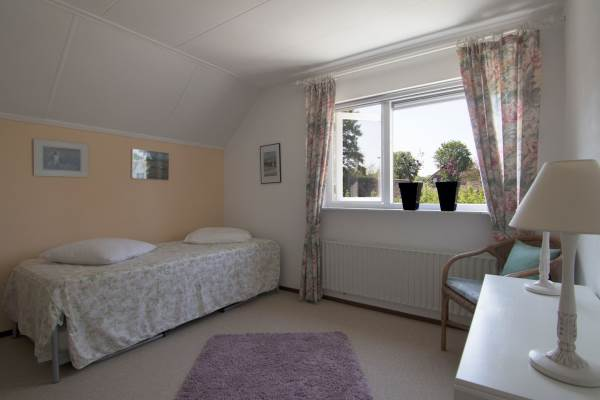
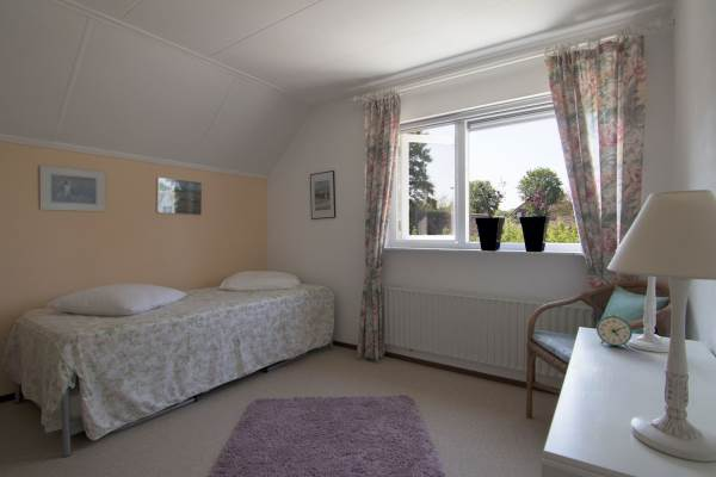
+ alarm clock (613, 329)
